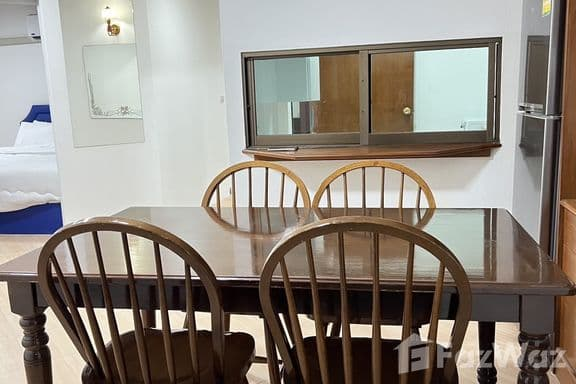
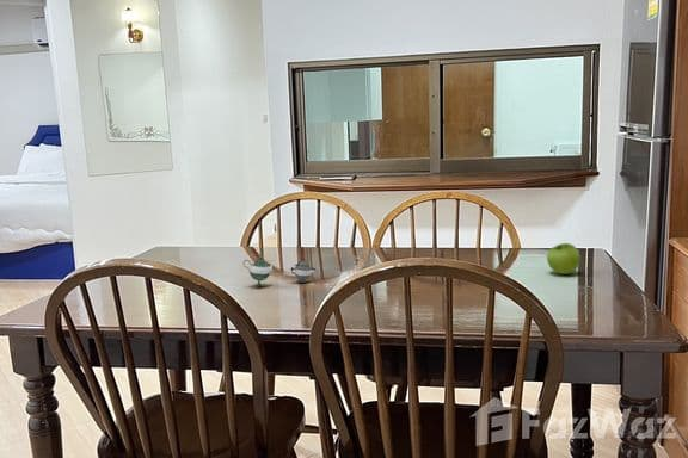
+ fruit (563, 258)
+ teapot (271, 268)
